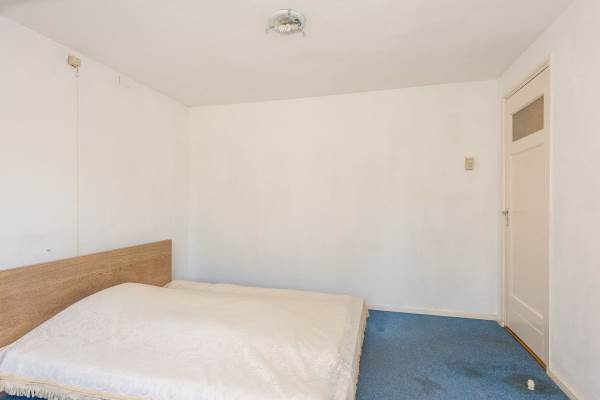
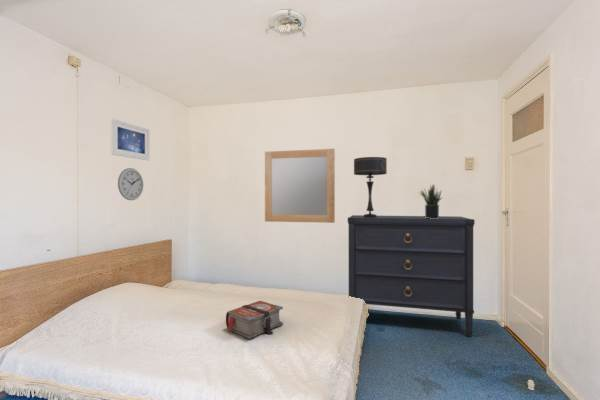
+ home mirror (298, 186)
+ potted plant (430, 201)
+ wall clock (131, 184)
+ dresser (406, 269)
+ bible (255, 318)
+ table lamp (370, 187)
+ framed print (131, 141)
